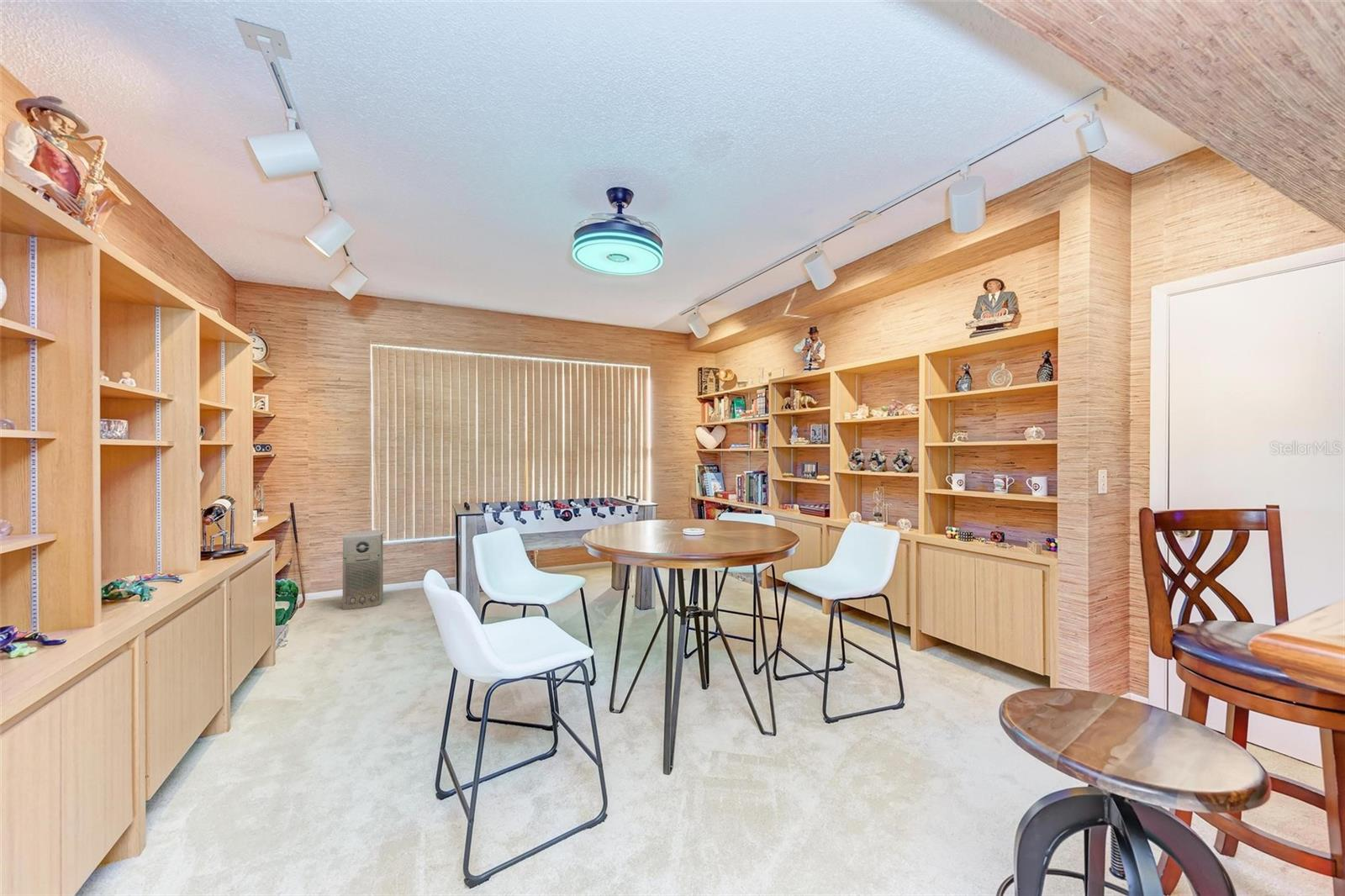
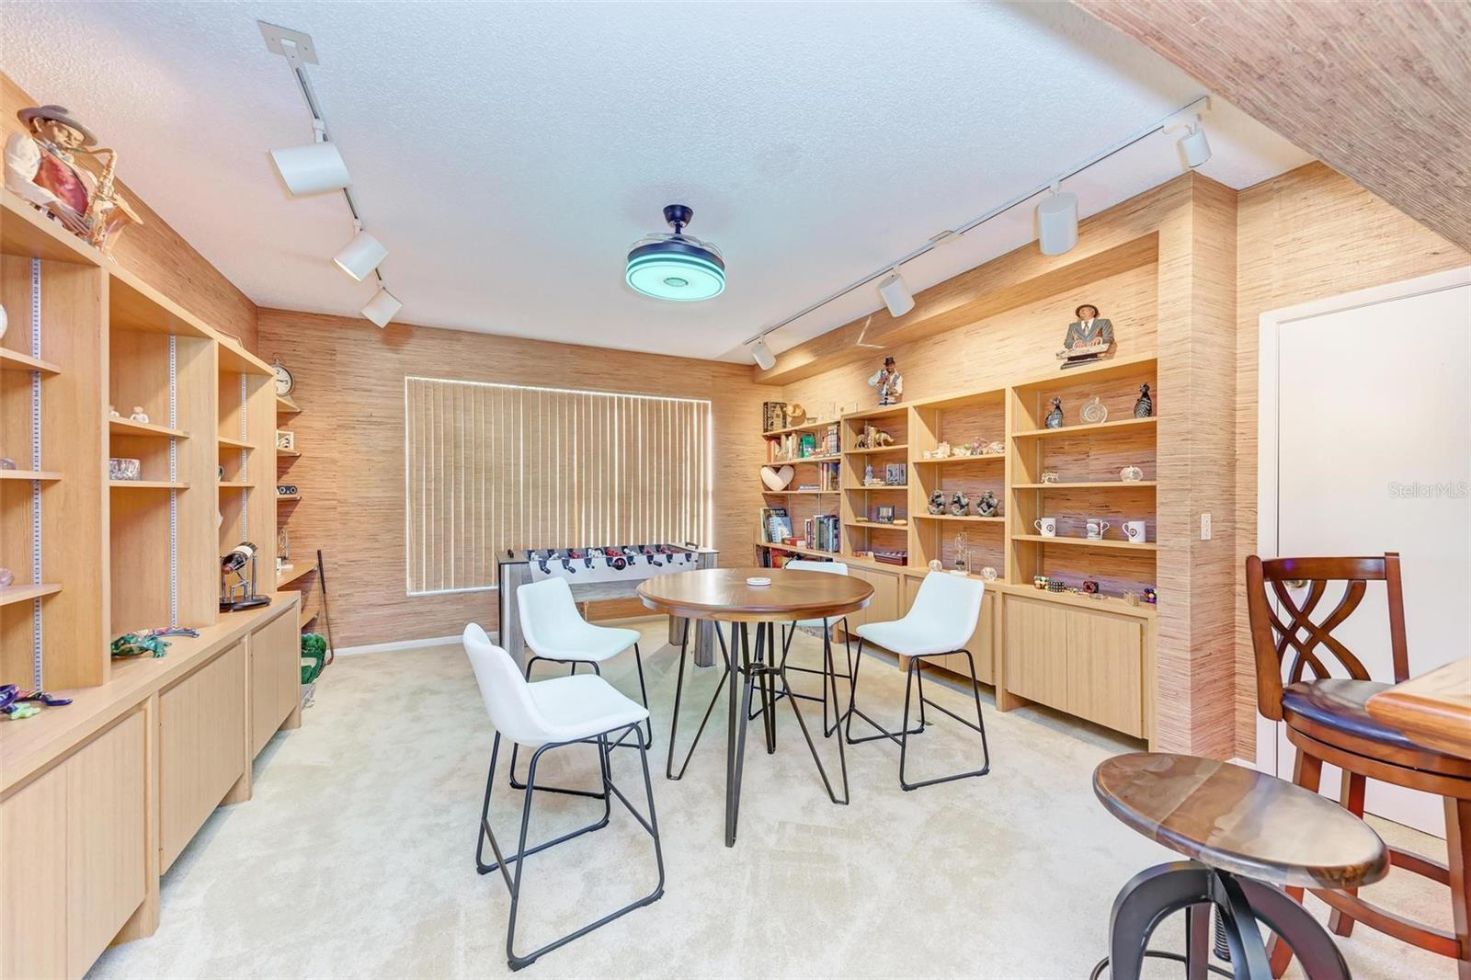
- air purifier (363, 567)
